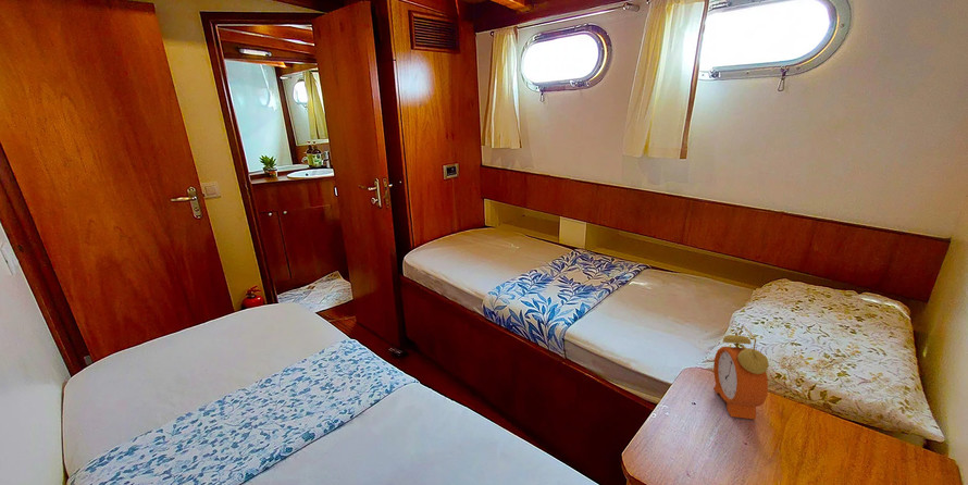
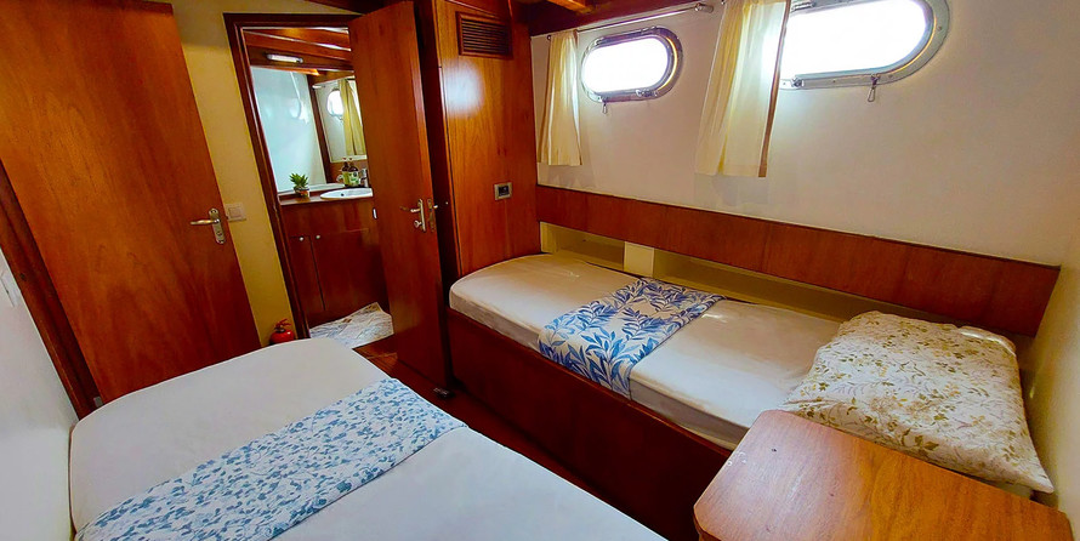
- alarm clock (740, 368)
